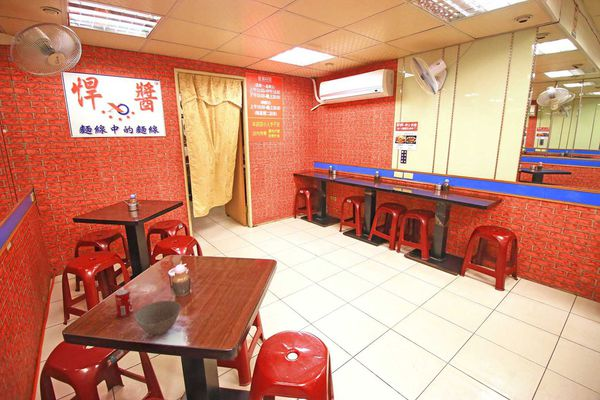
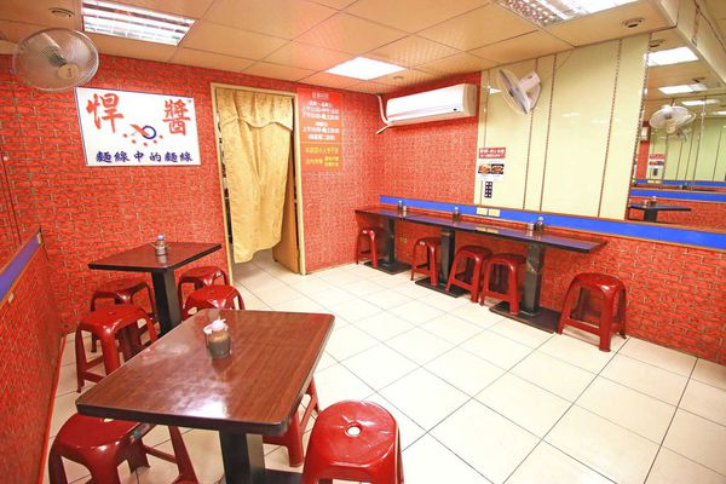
- beverage can (123, 302)
- bowl (159, 321)
